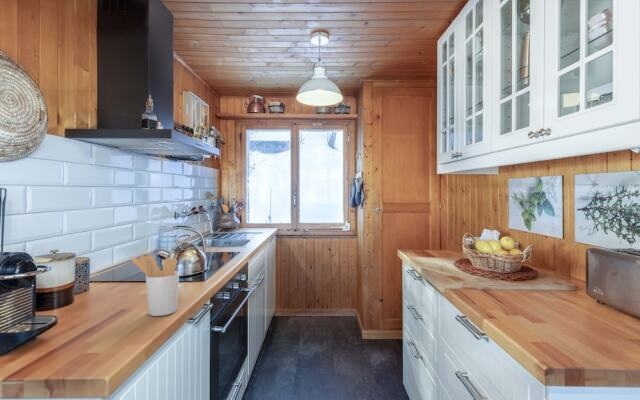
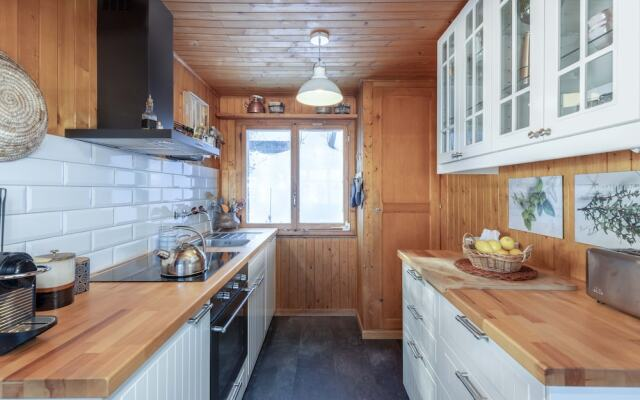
- utensil holder (156, 282)
